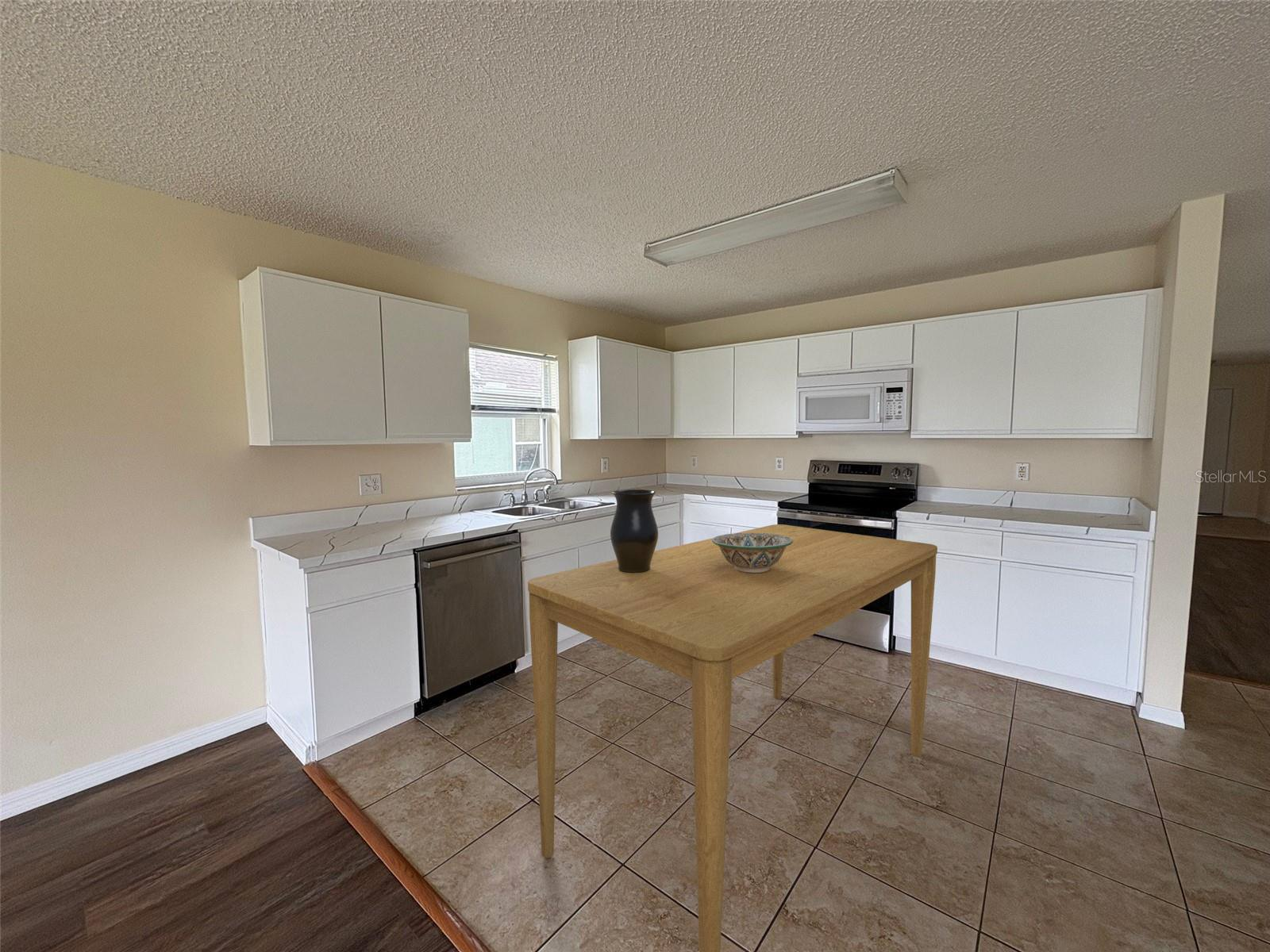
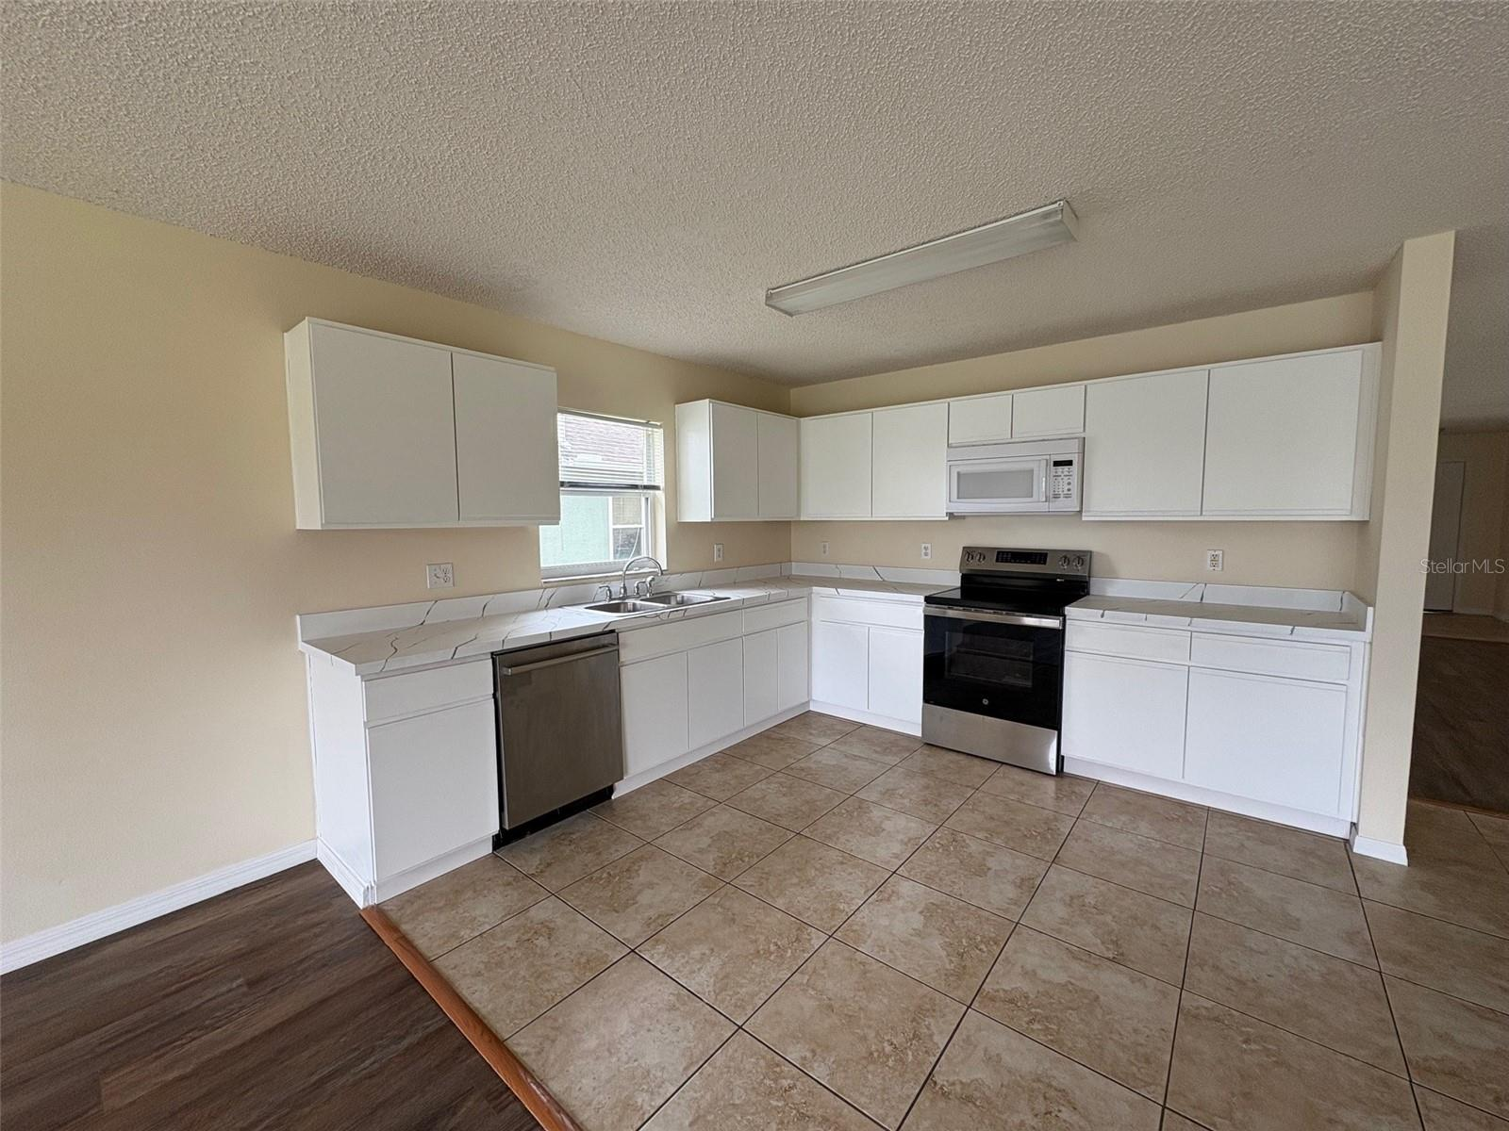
- vase (634, 530)
- decorative bowl (751, 553)
- dining table (749, 670)
